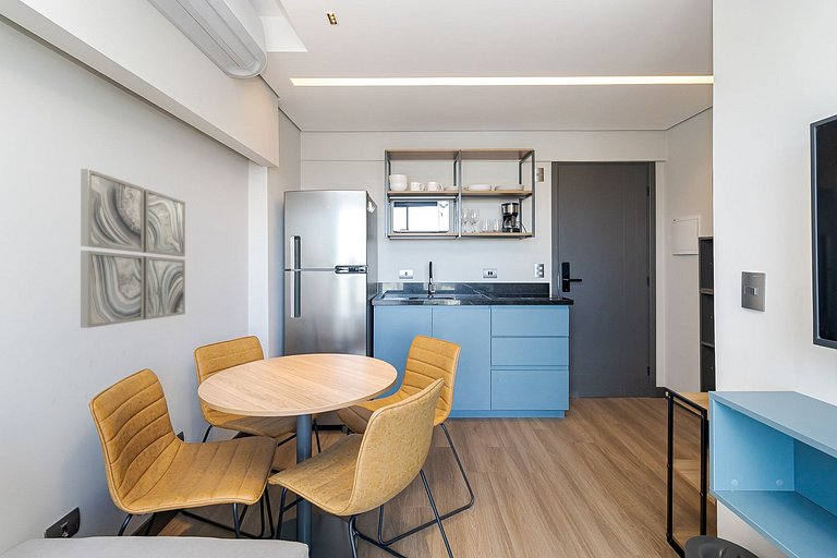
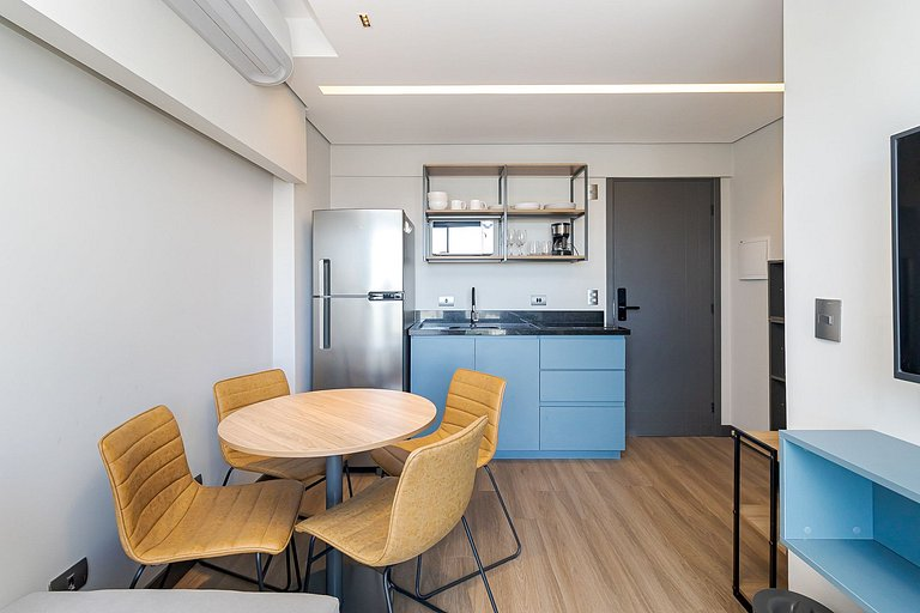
- wall art (141, 255)
